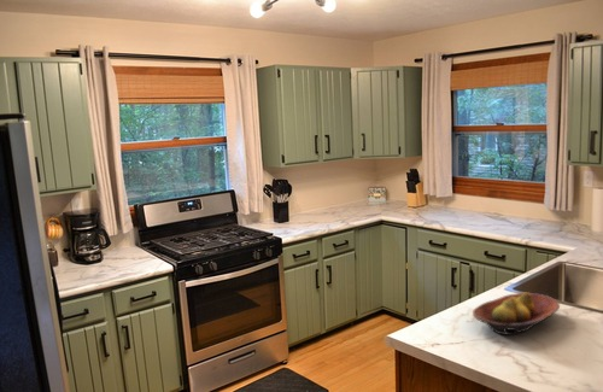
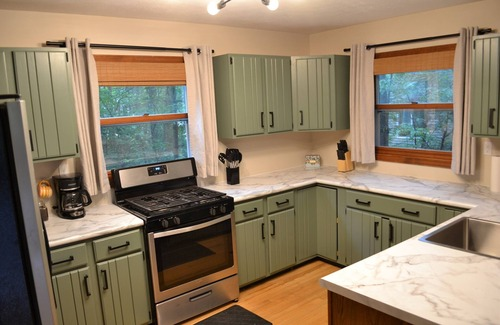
- fruit bowl (516, 309)
